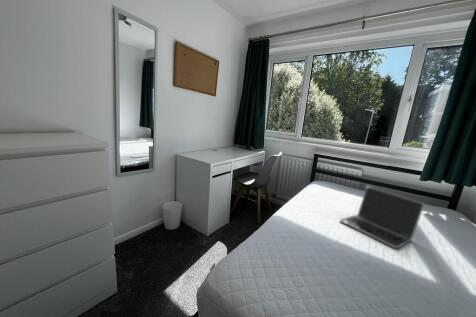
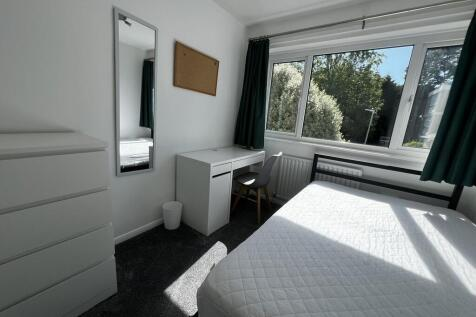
- laptop (379, 212)
